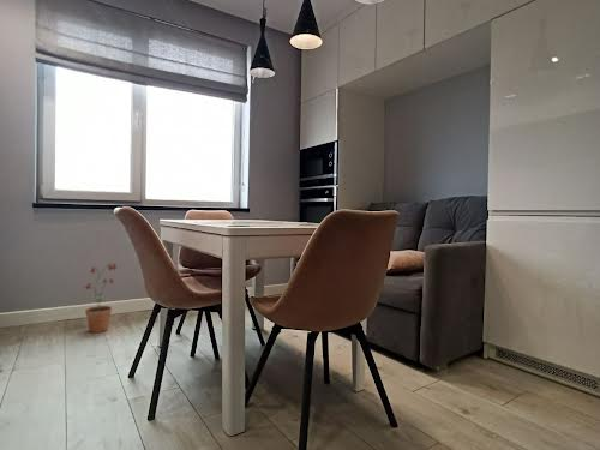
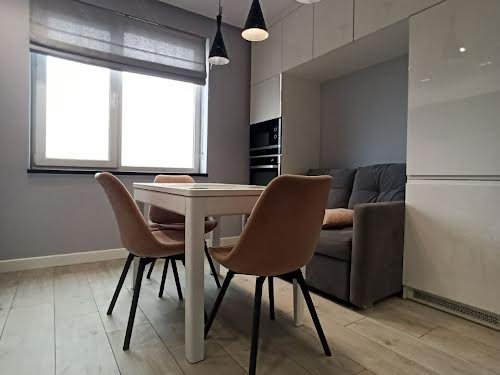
- potted plant (98, 296)
